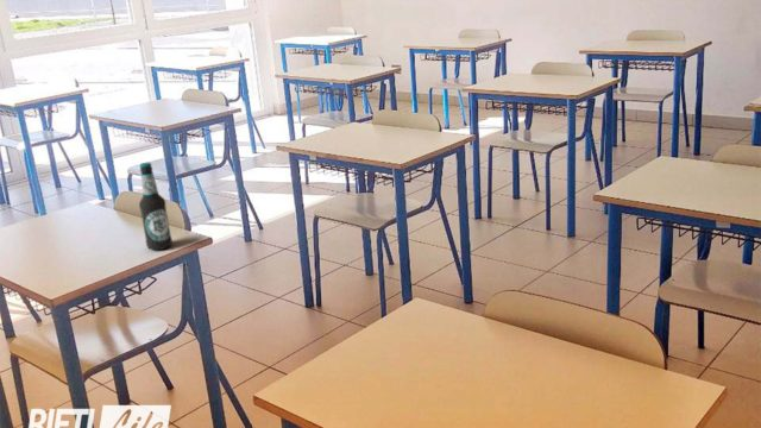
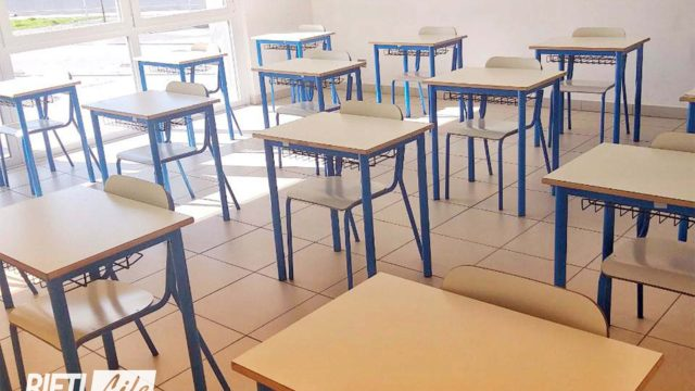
- bottle (152, 206)
